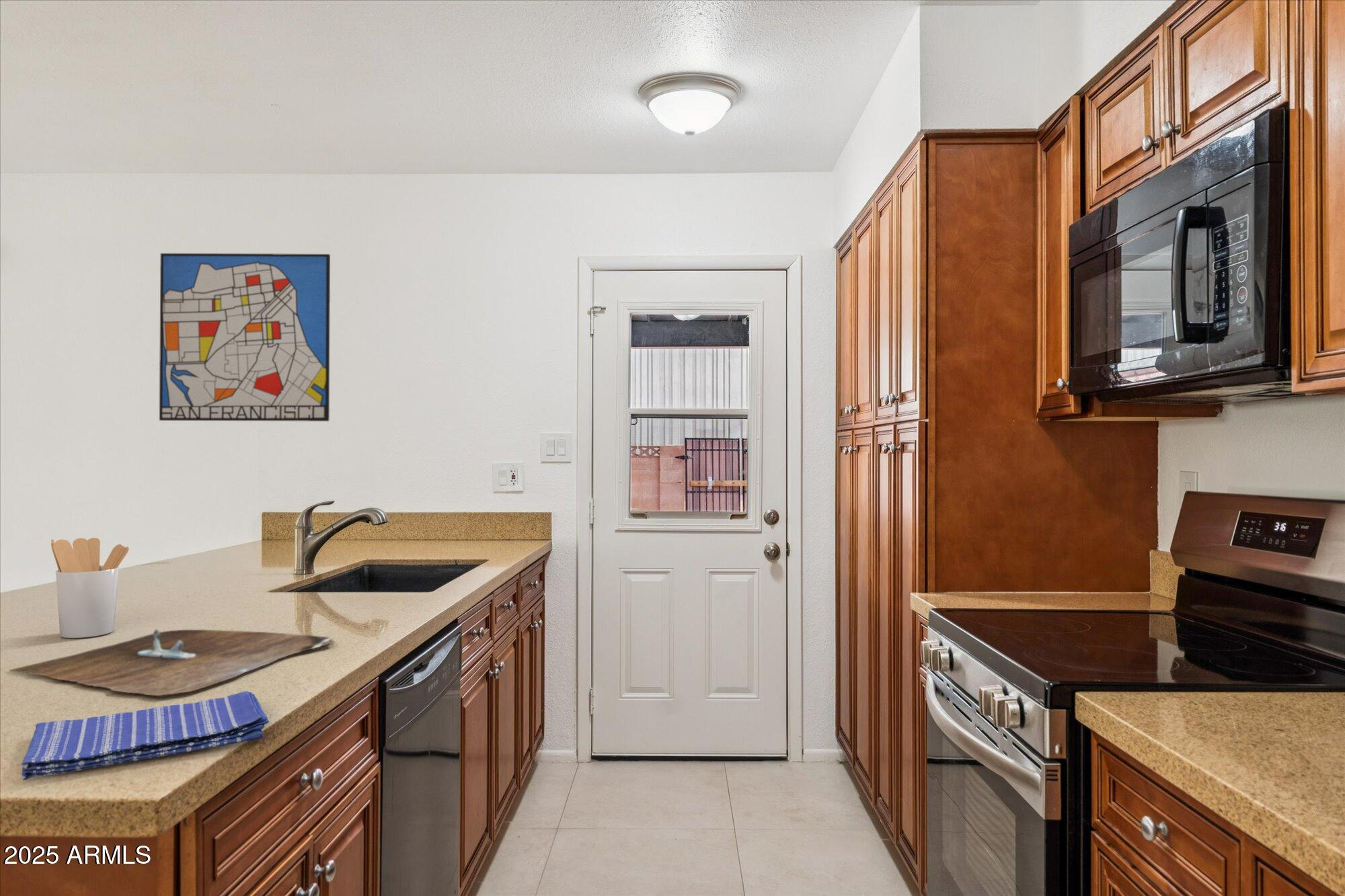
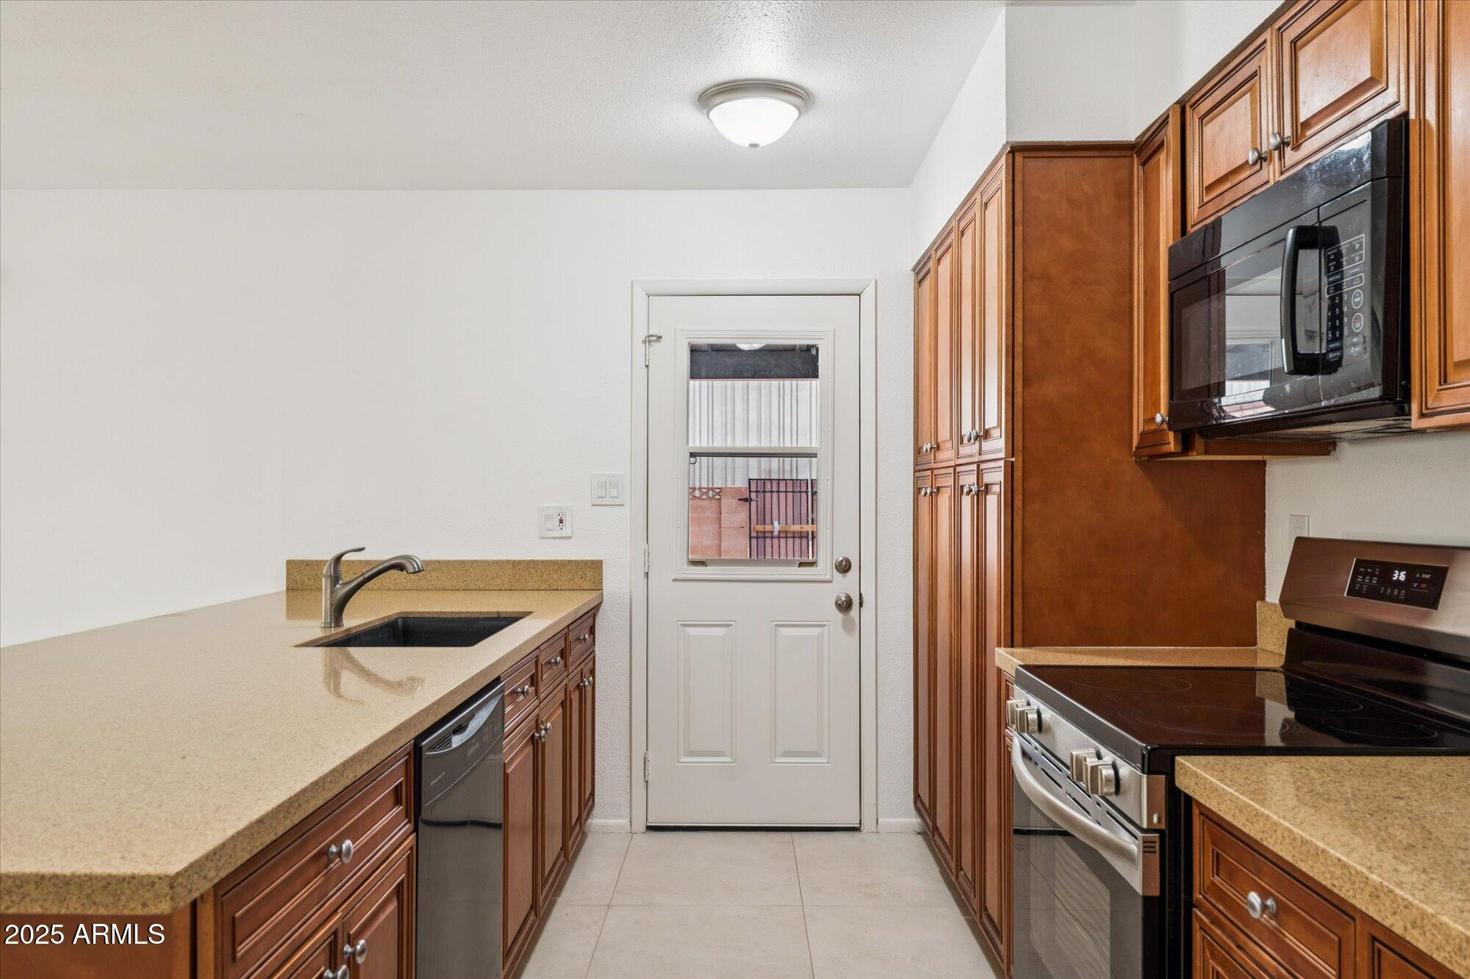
- cutting board (186, 642)
- utensil holder (84, 583)
- dish towel (152, 726)
- wall art (245, 337)
